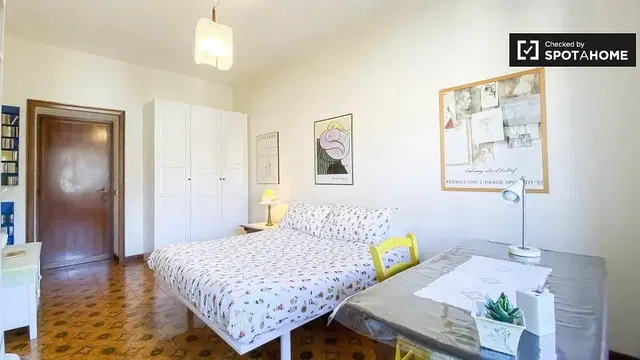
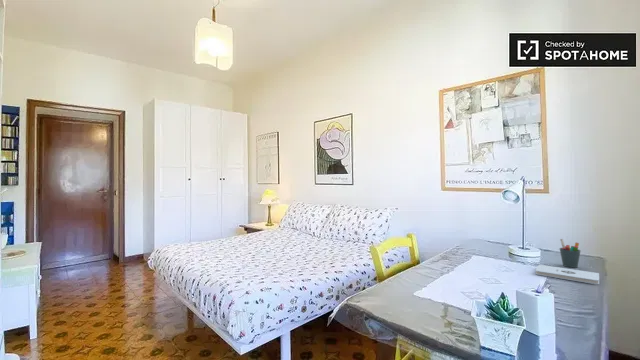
+ notepad (566, 273)
+ pen holder (570, 253)
